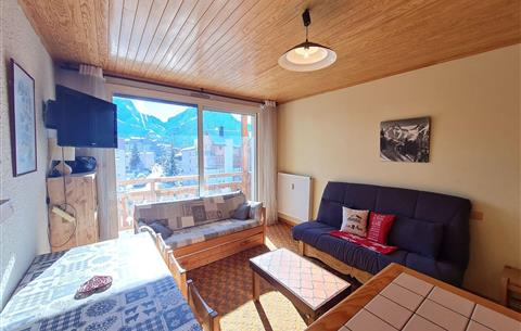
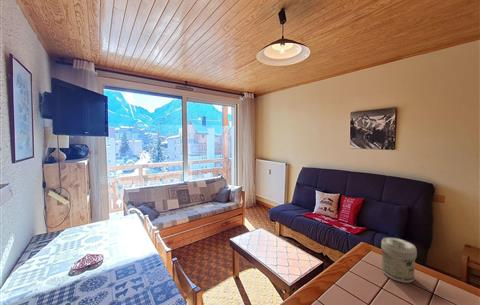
+ jar (397, 259)
